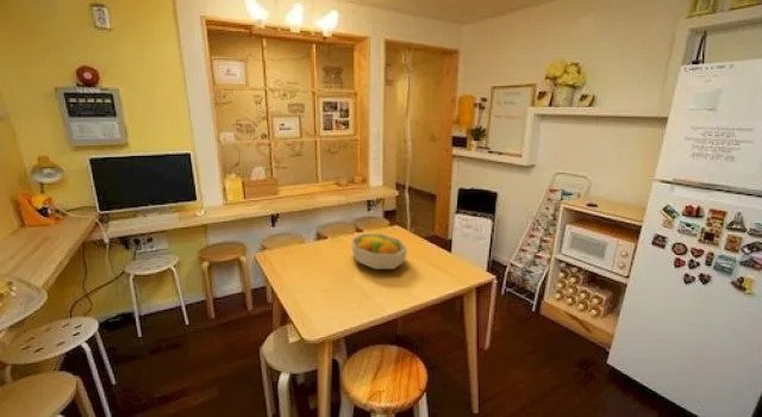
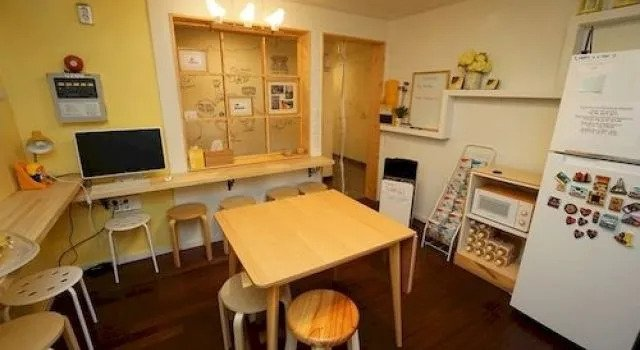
- fruit bowl (377, 248)
